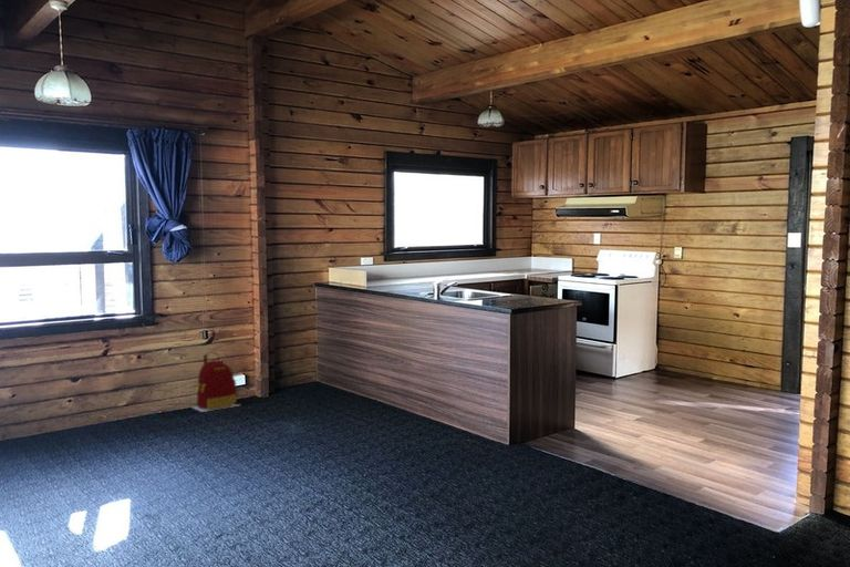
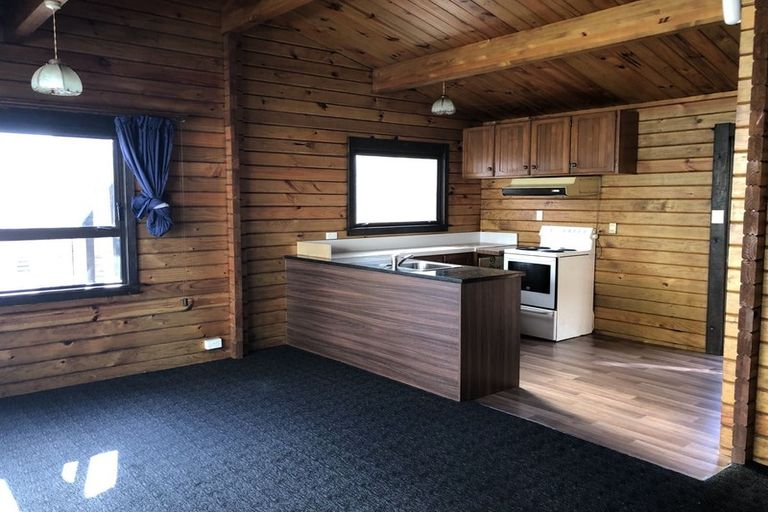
- backpack (215, 379)
